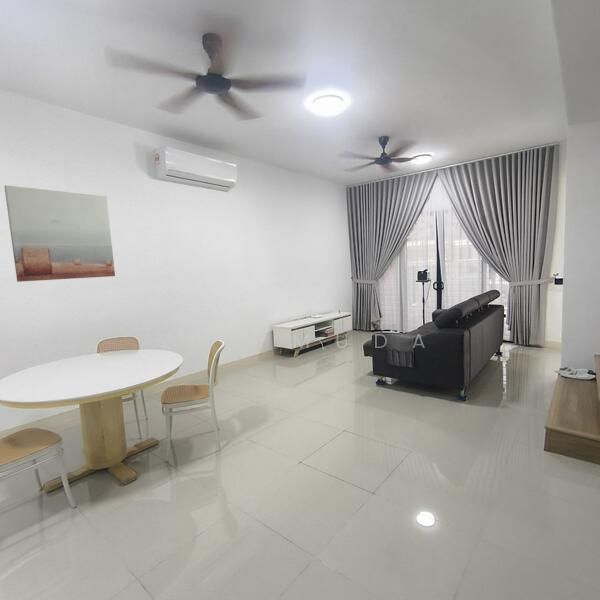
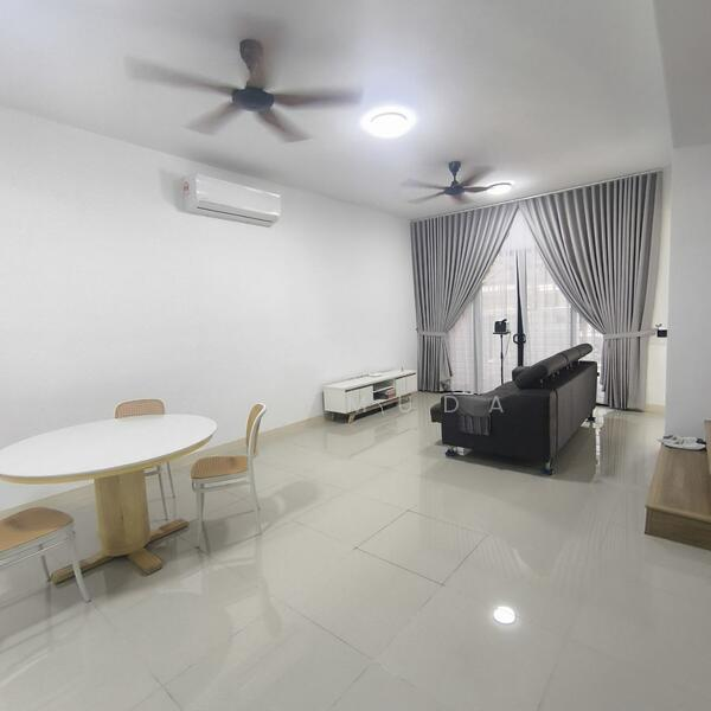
- wall art (65, 235)
